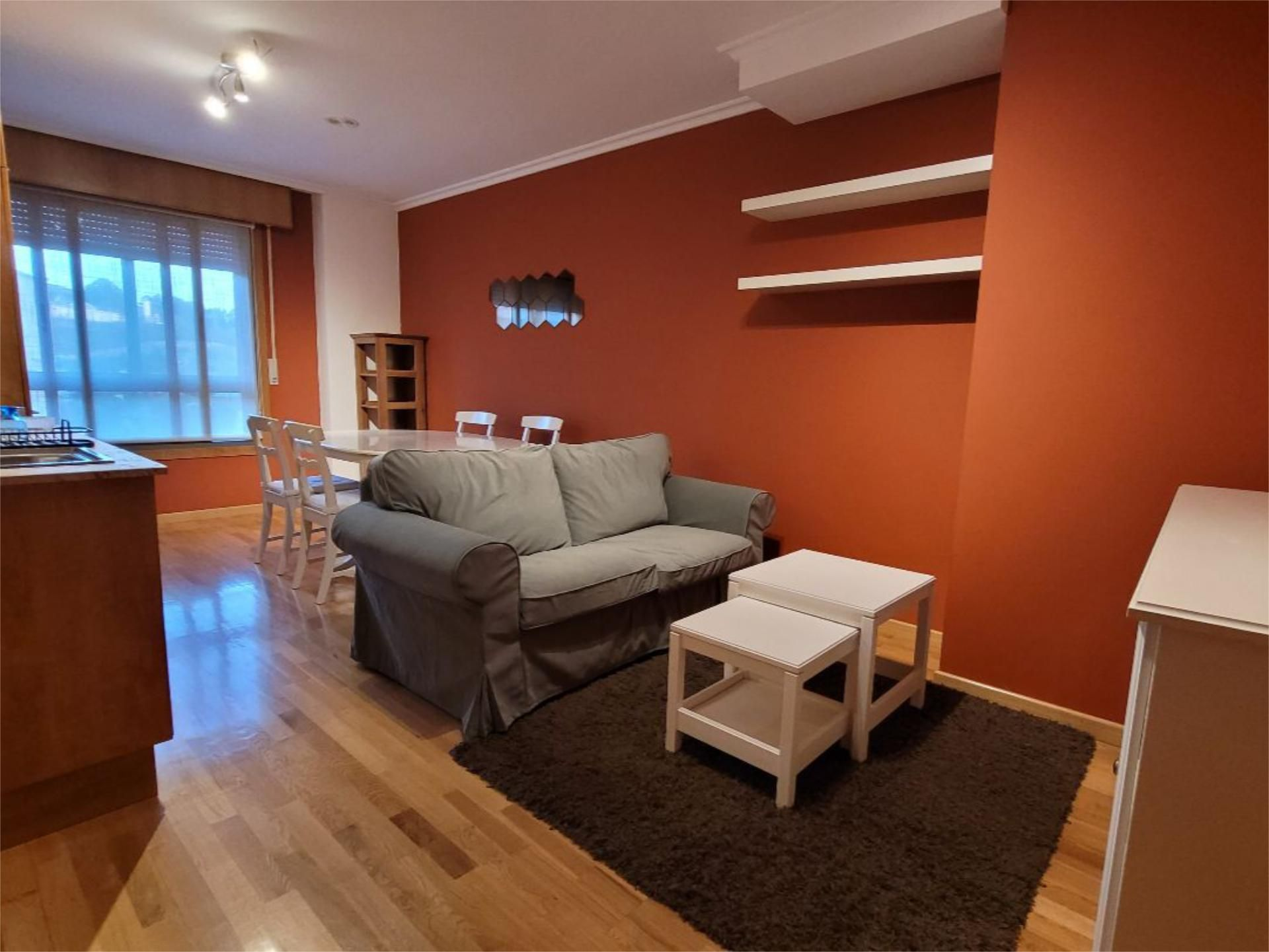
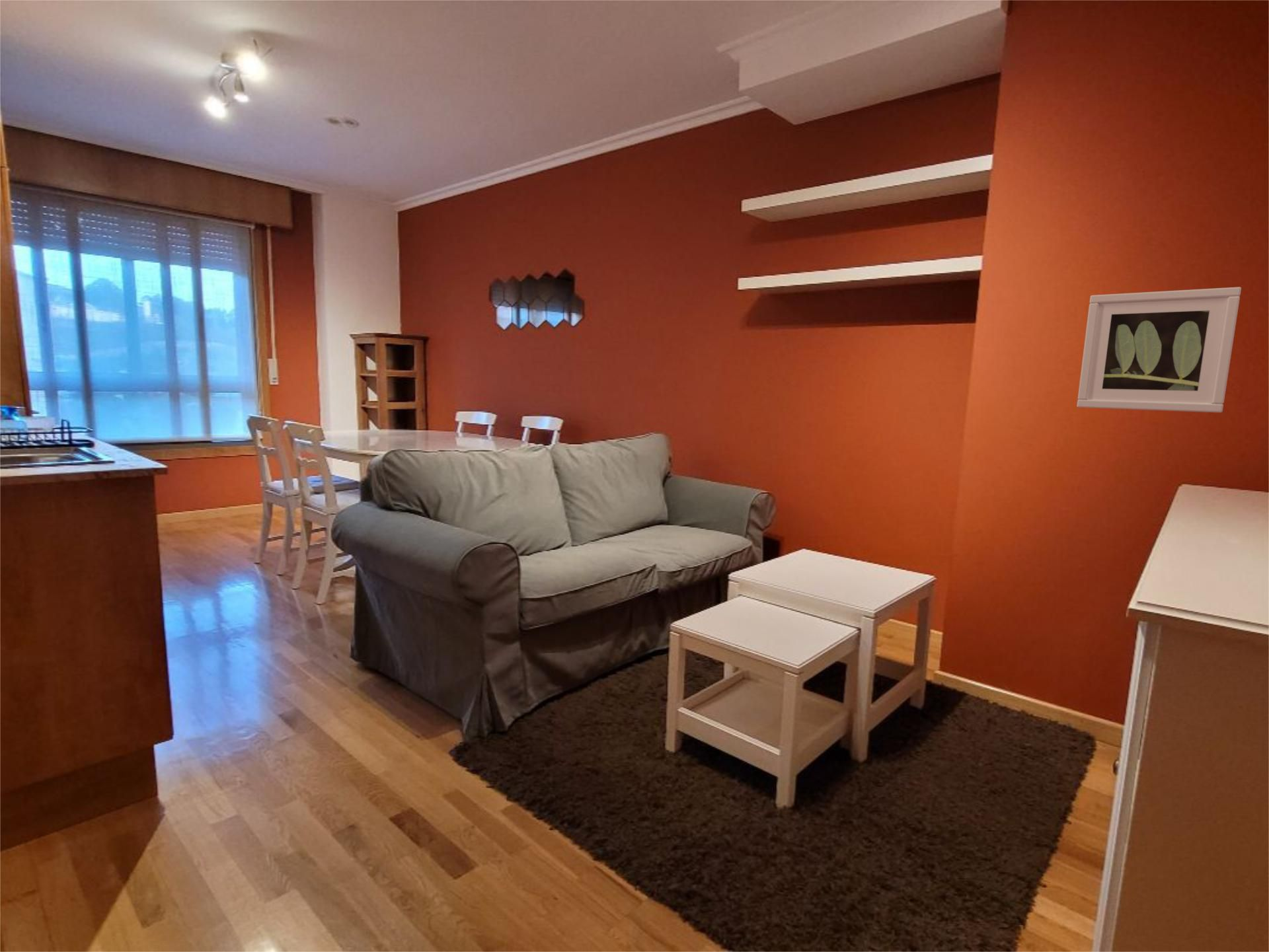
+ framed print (1153, 351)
